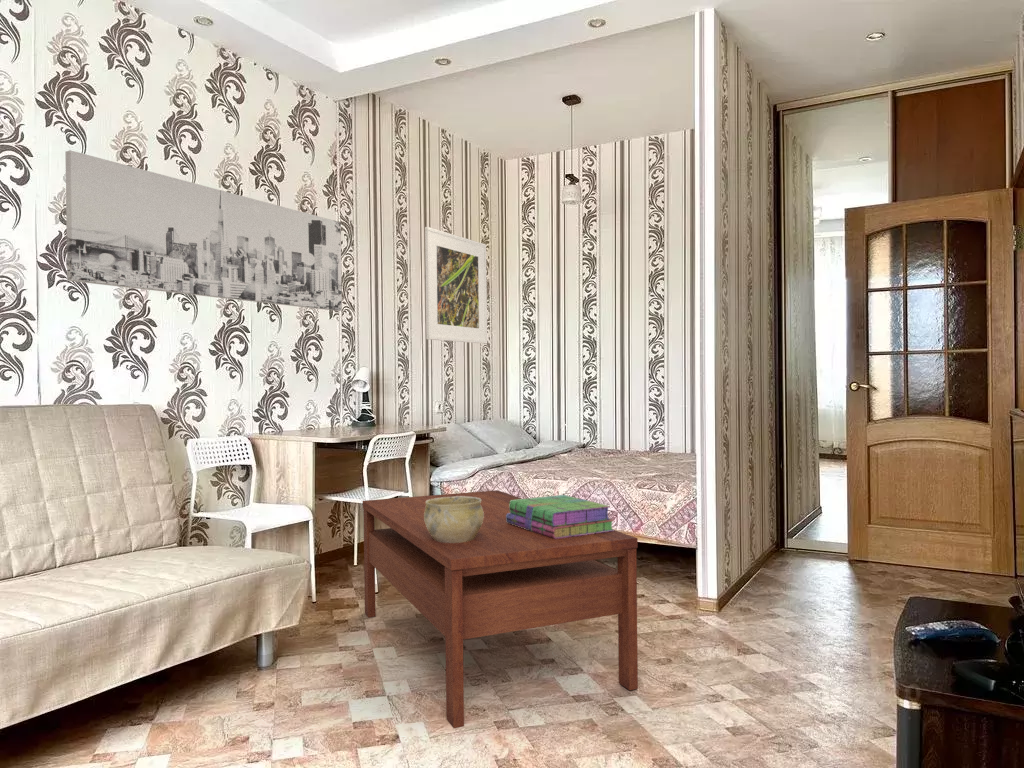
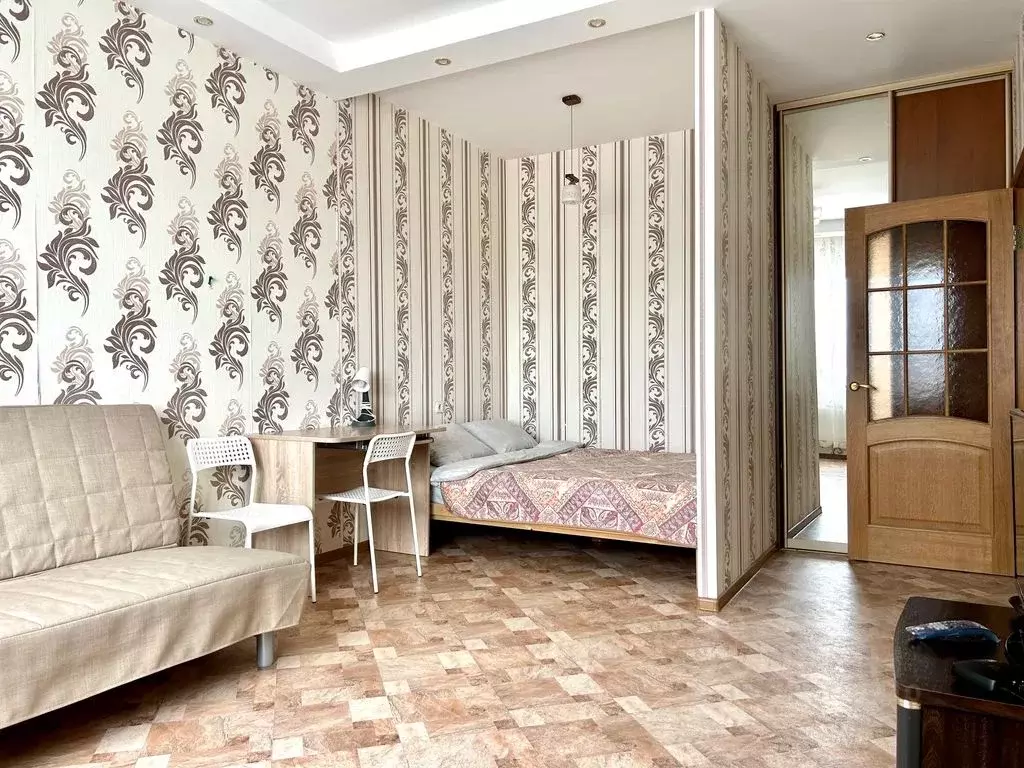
- coffee table (480, 581)
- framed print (458, 288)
- stack of books (558, 514)
- ceramic bowl (454, 518)
- wall art (229, 245)
